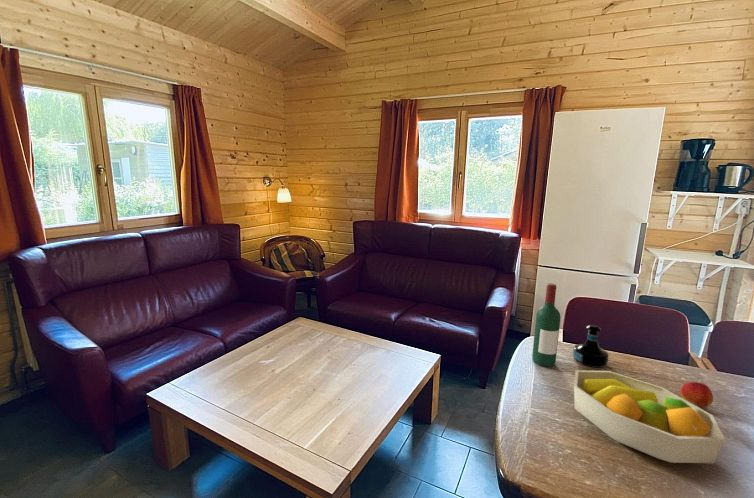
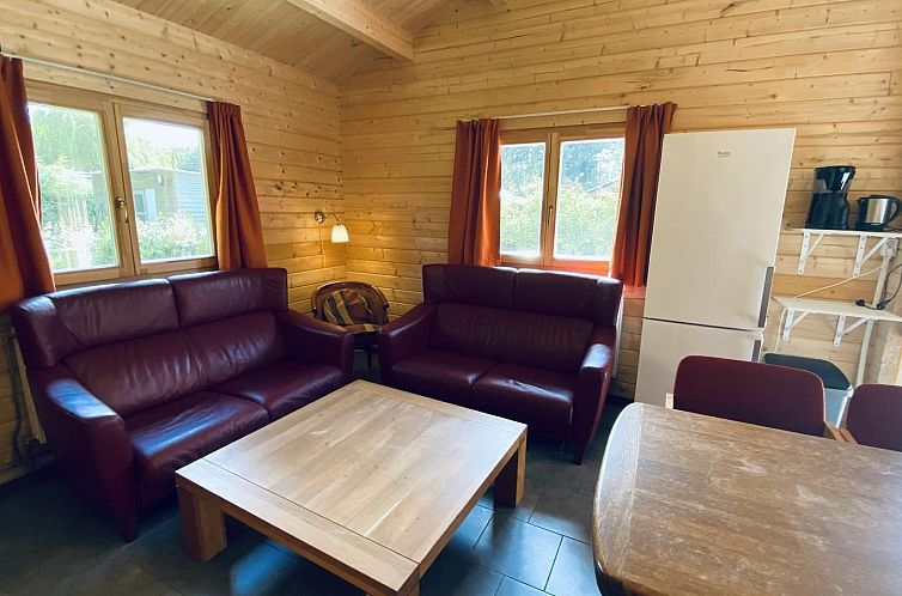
- fruit bowl (637, 407)
- tequila bottle (591, 343)
- peach (696, 394)
- wine bottle (547, 323)
